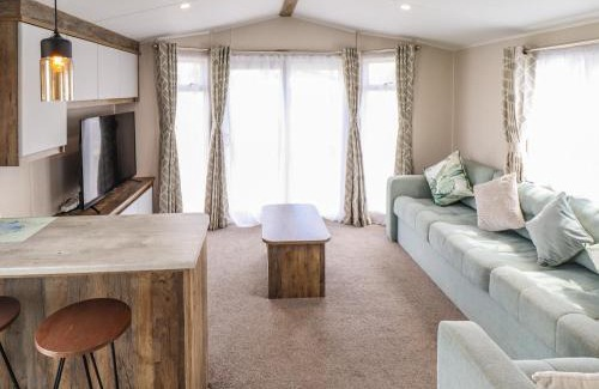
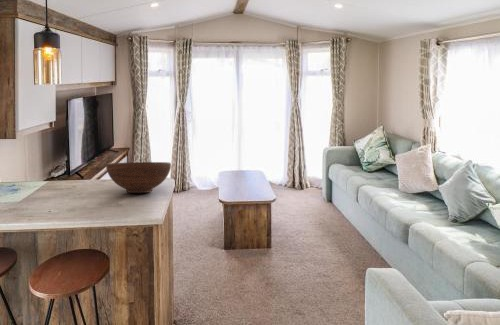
+ fruit bowl (139, 177)
